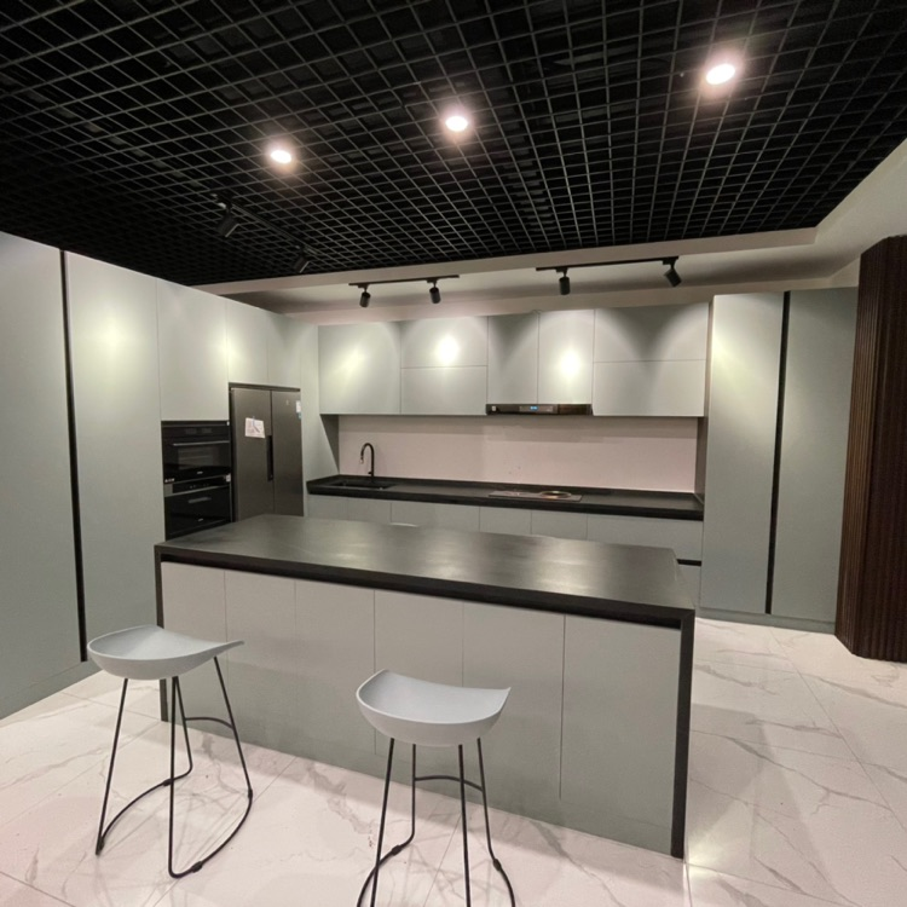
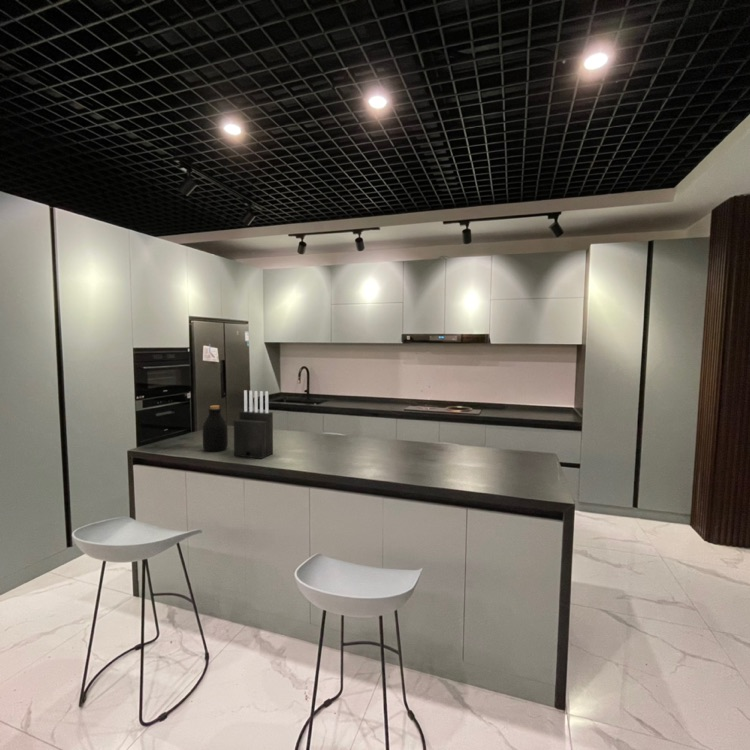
+ knife block (252, 423)
+ bottle (215, 427)
